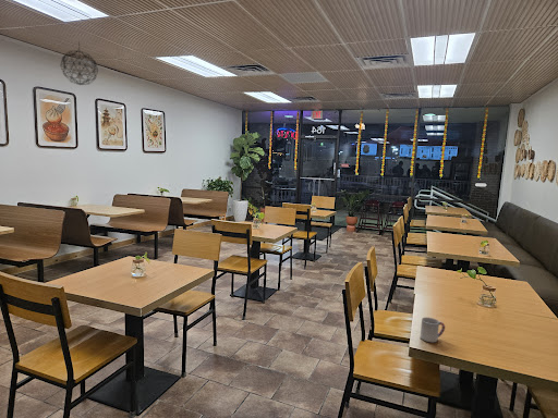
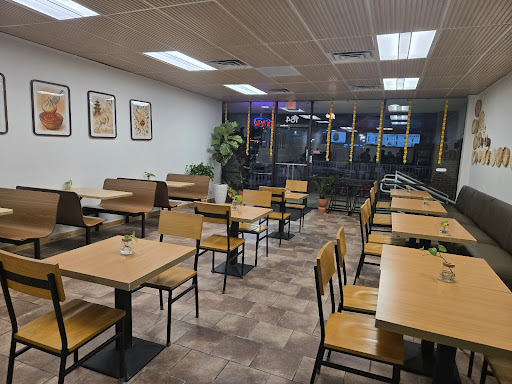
- cup (433, 329)
- pendant light (80, 63)
